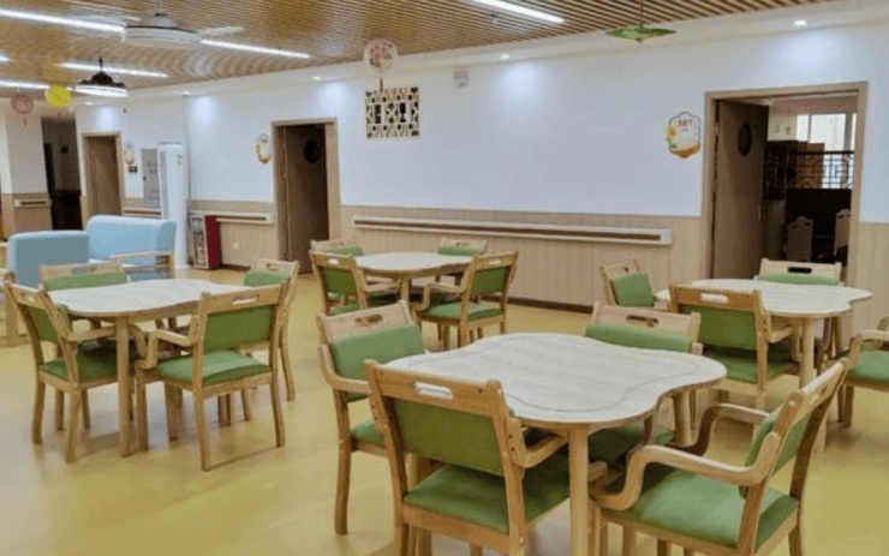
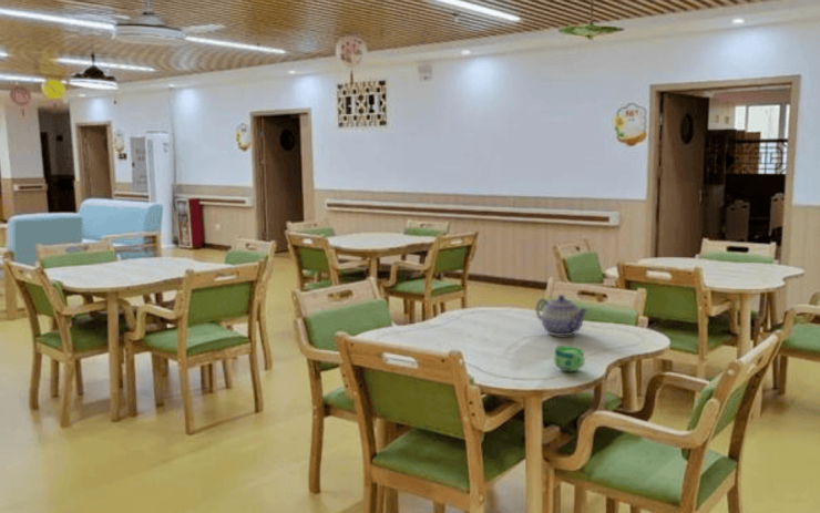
+ teapot (561, 314)
+ cup (572, 359)
